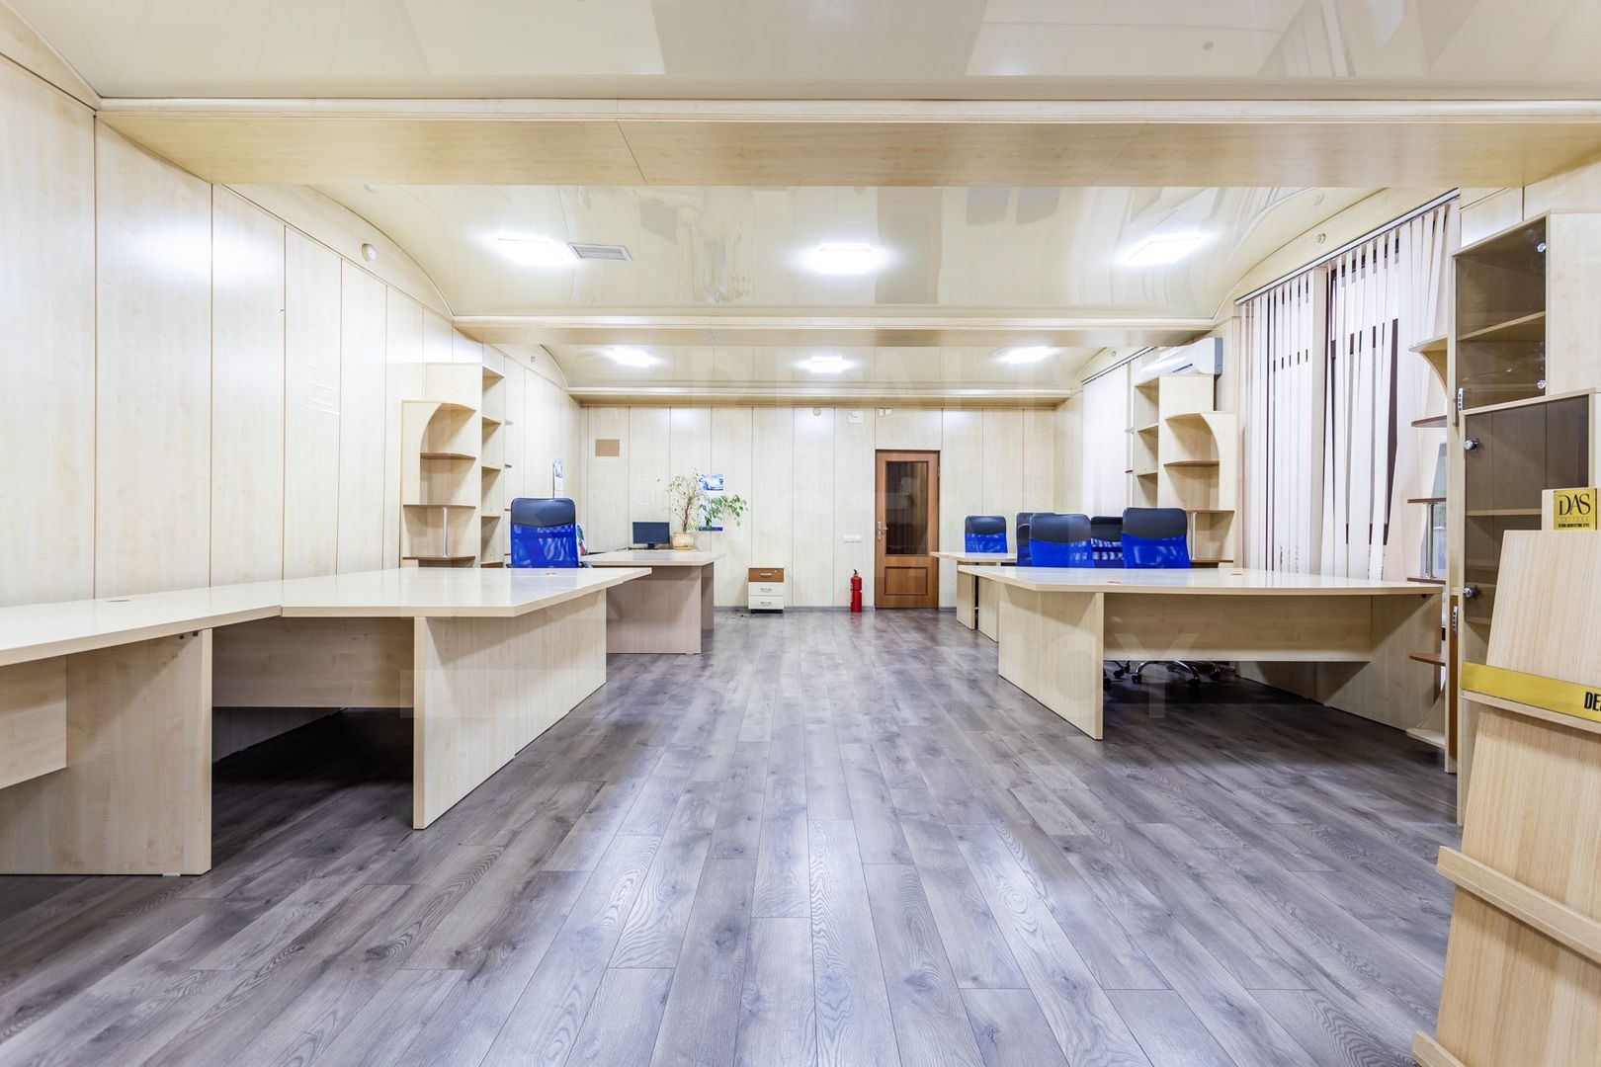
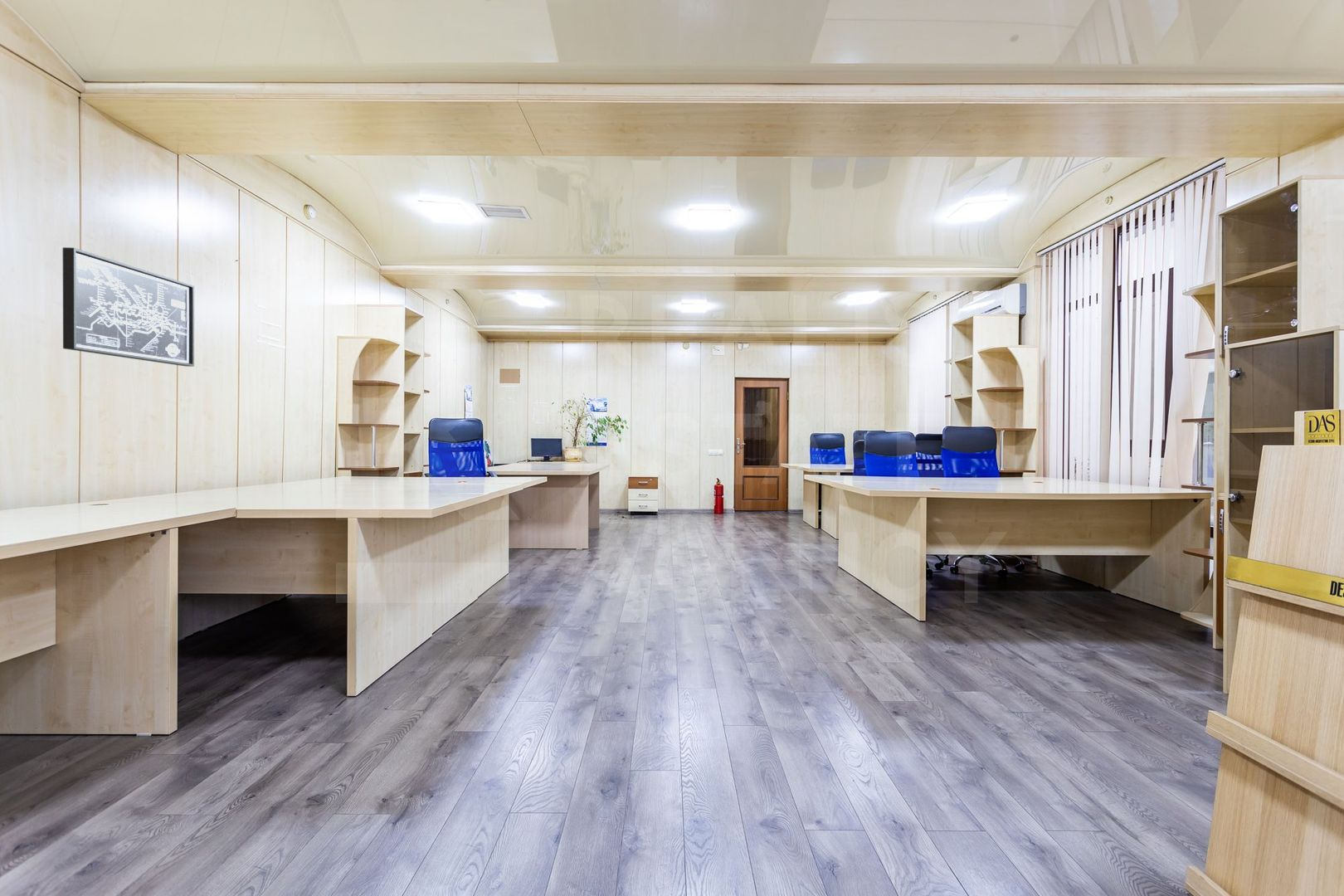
+ wall art (135, 314)
